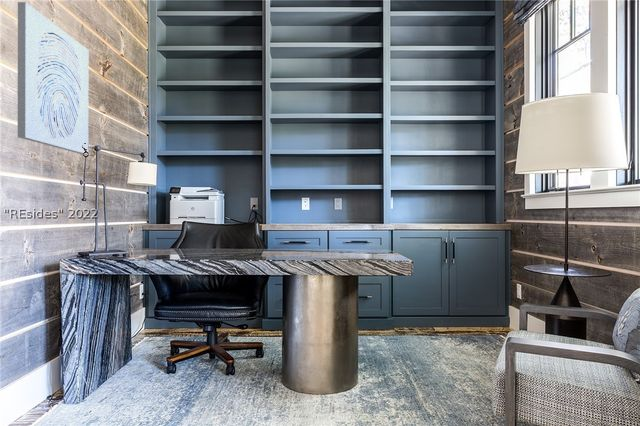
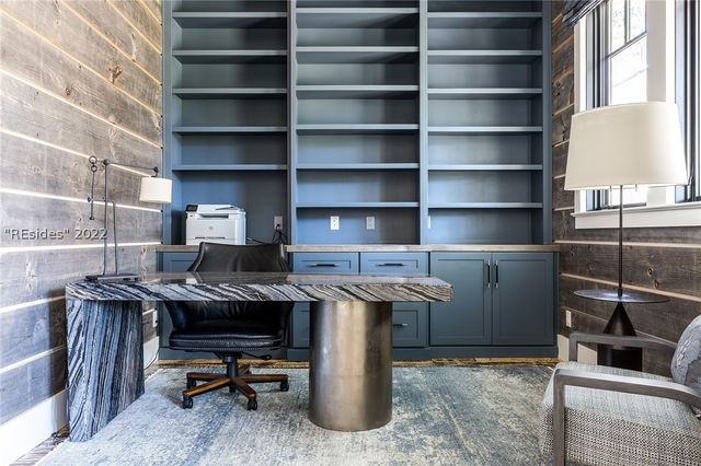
- wall art (57, 88)
